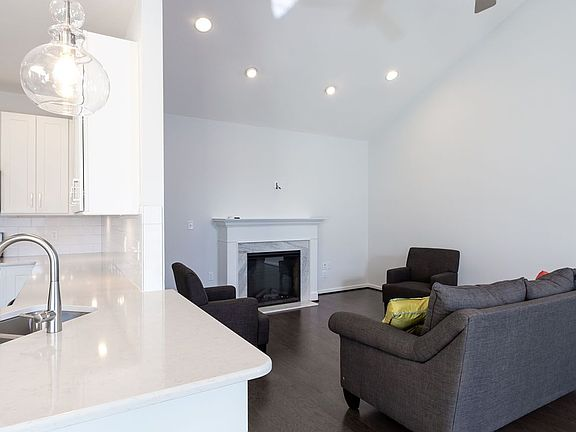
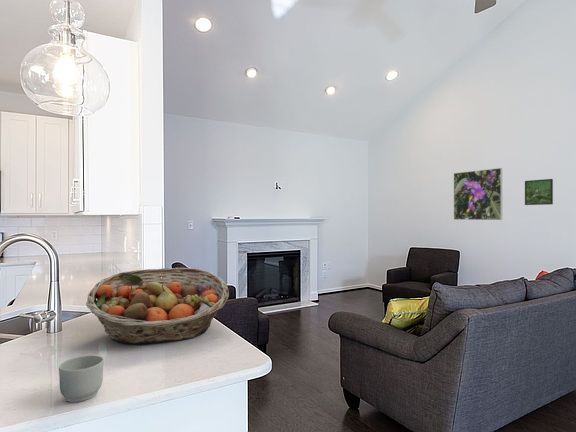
+ mug (81, 376)
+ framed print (538, 192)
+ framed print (476, 195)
+ fruit basket (161, 302)
